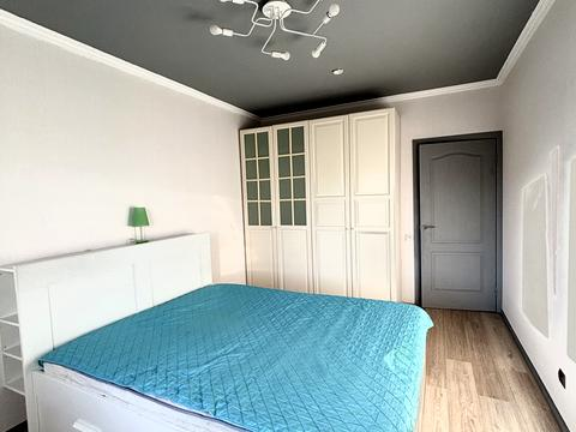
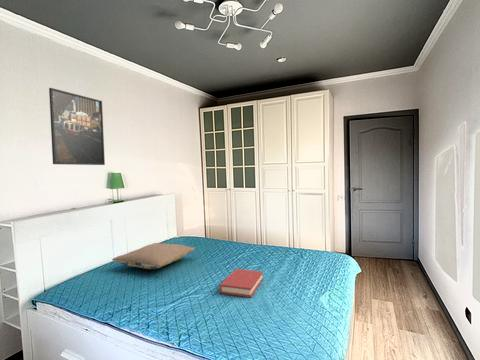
+ pillow (156, 255)
+ hardback book (242, 281)
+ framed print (79, 129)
